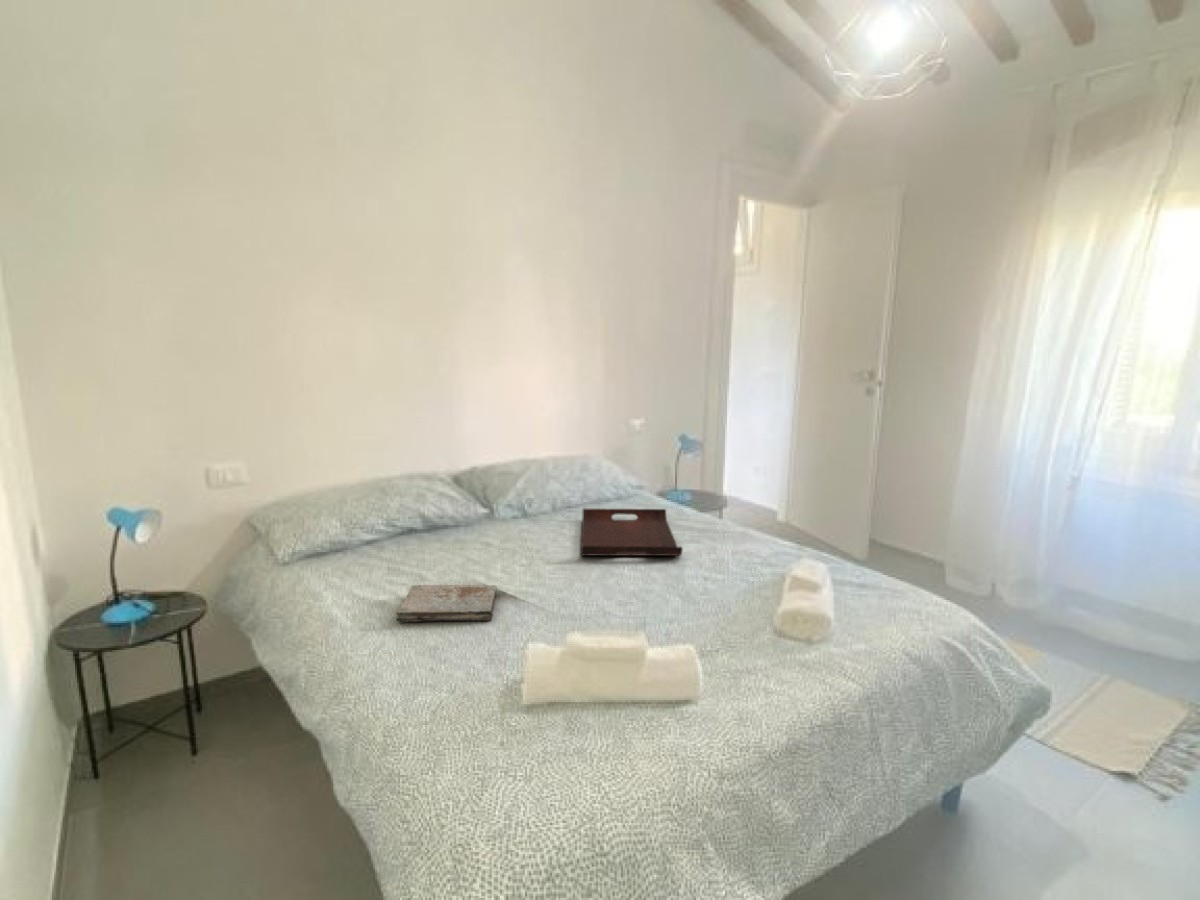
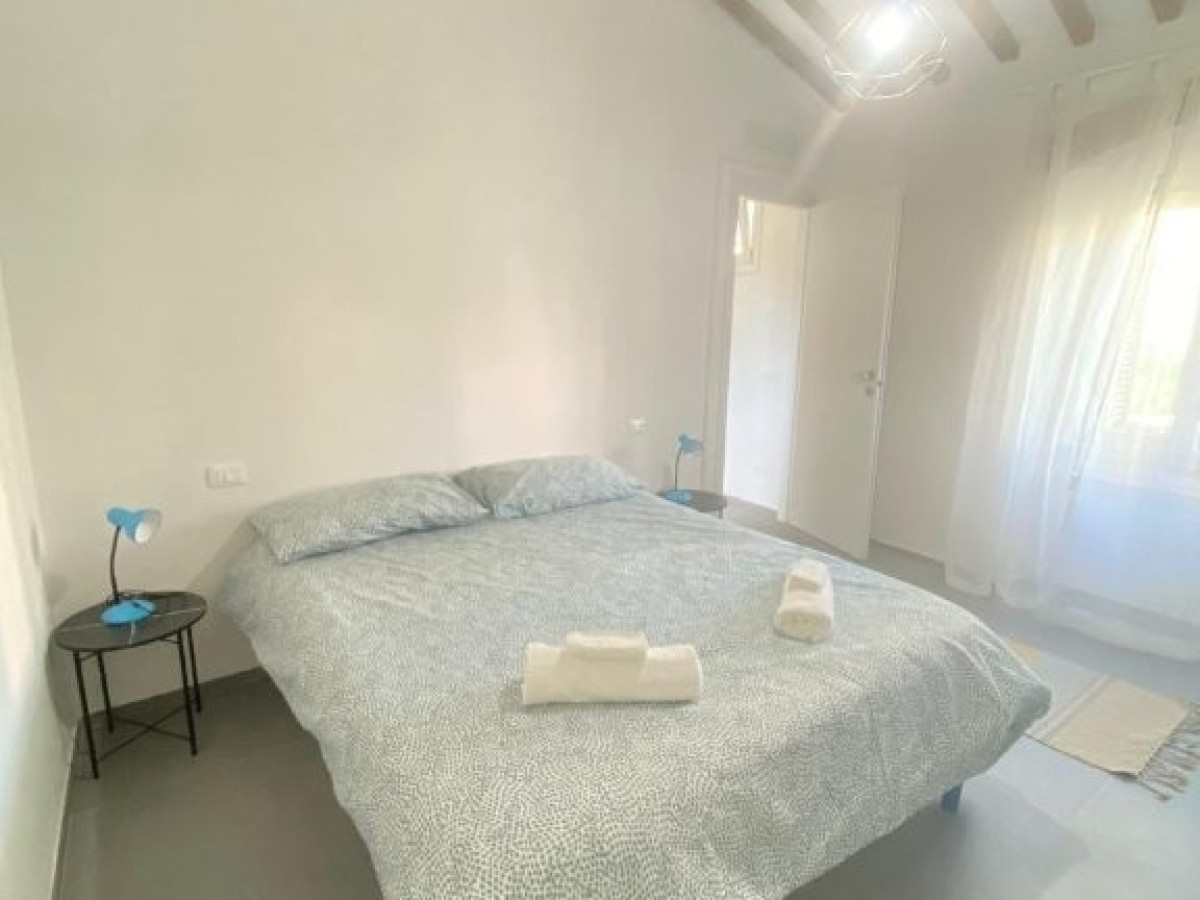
- serving tray (627, 531)
- book (450, 602)
